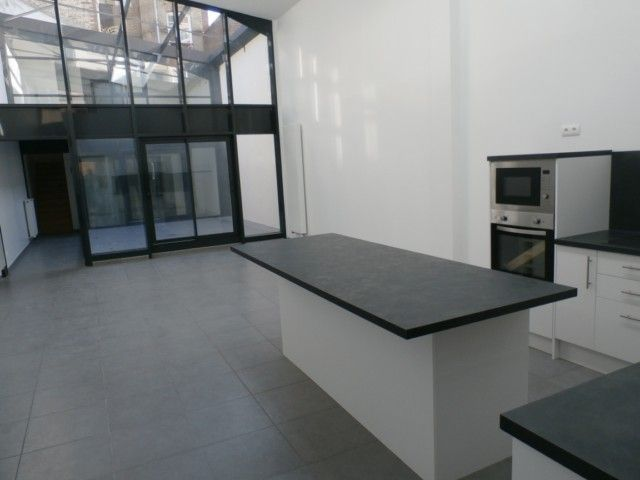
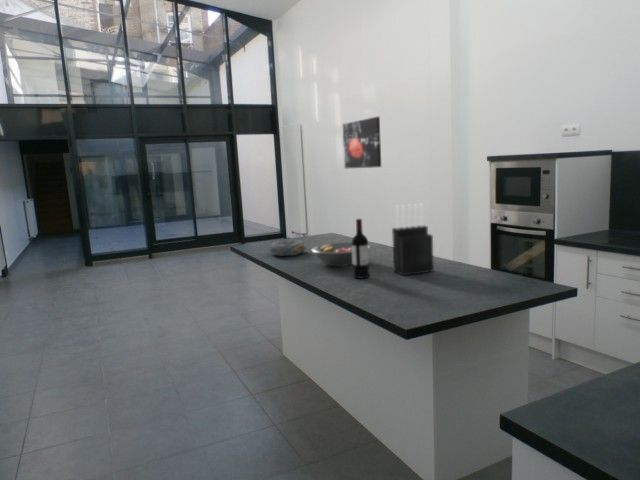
+ wine bottle (360, 248)
+ decorative bowl (288, 247)
+ wall art (360, 144)
+ fruit bowl (340, 253)
+ knife block (413, 239)
